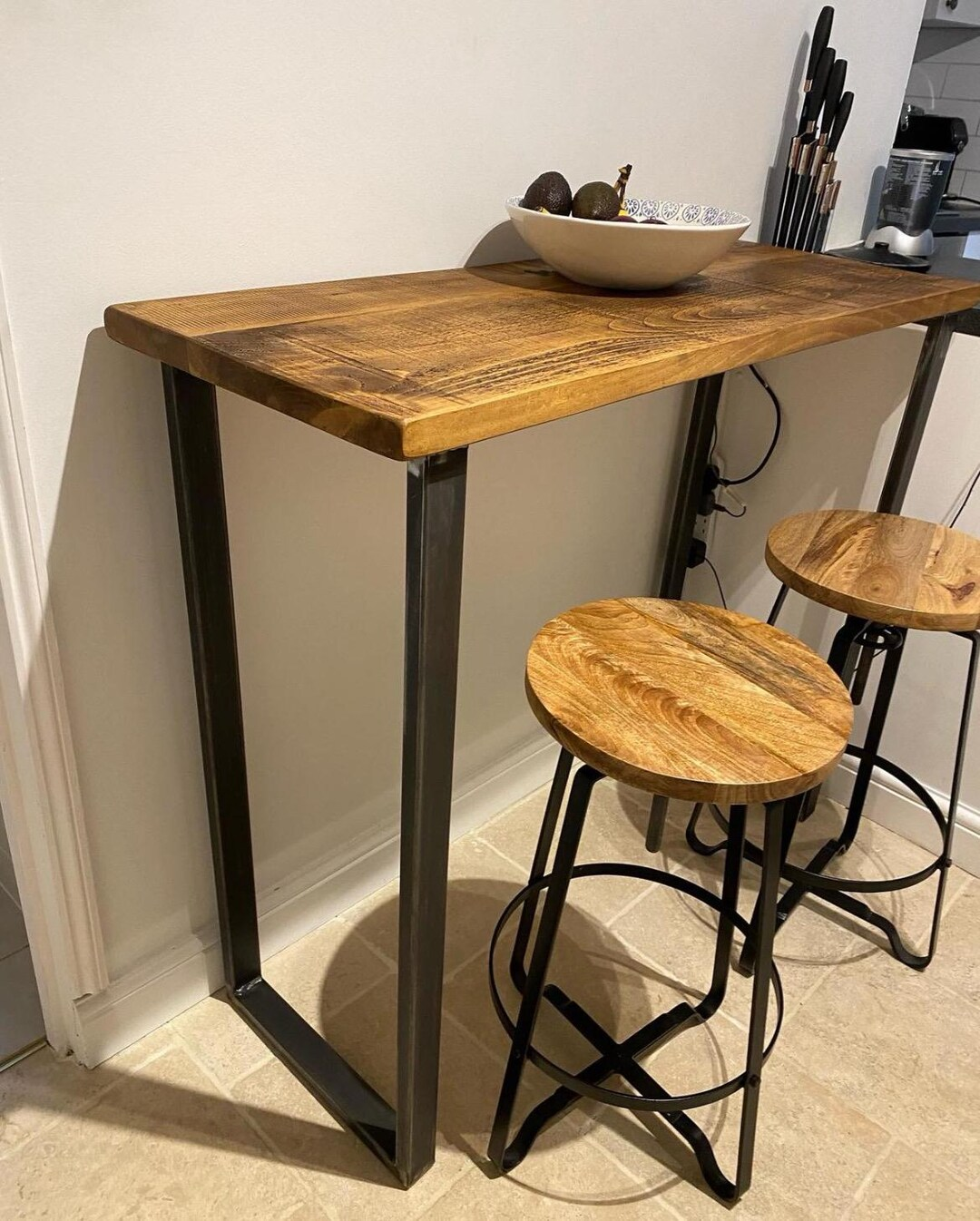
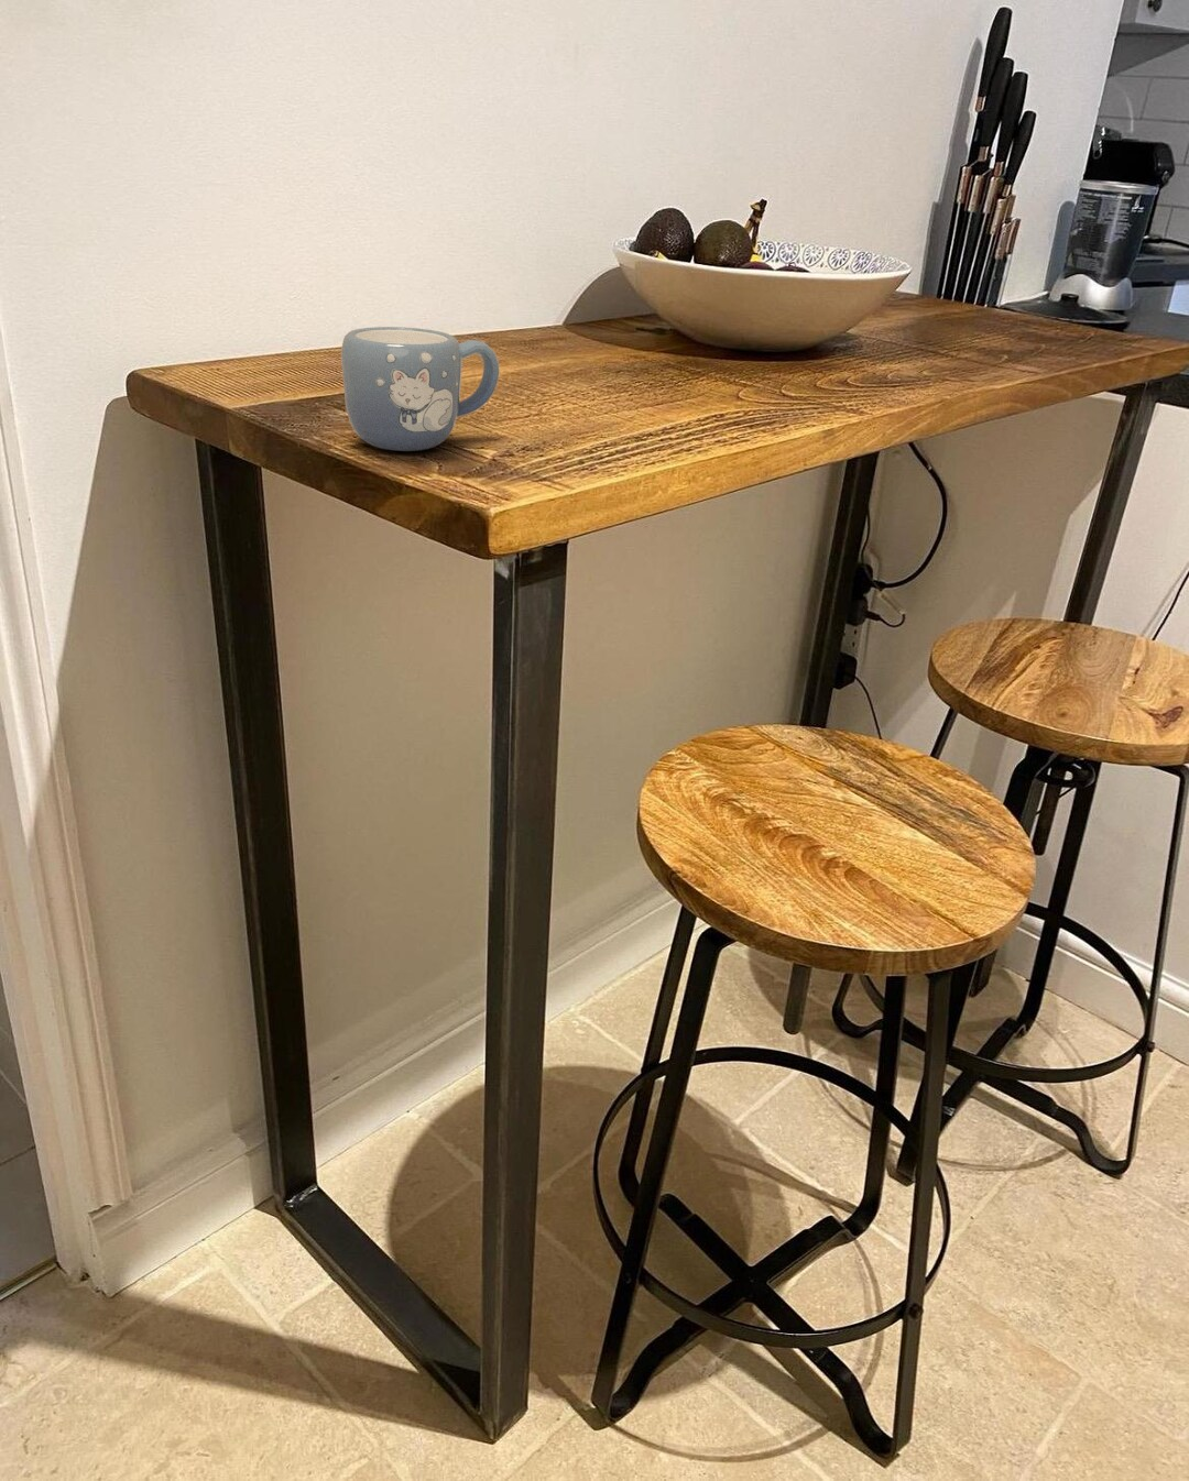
+ mug (423, 388)
